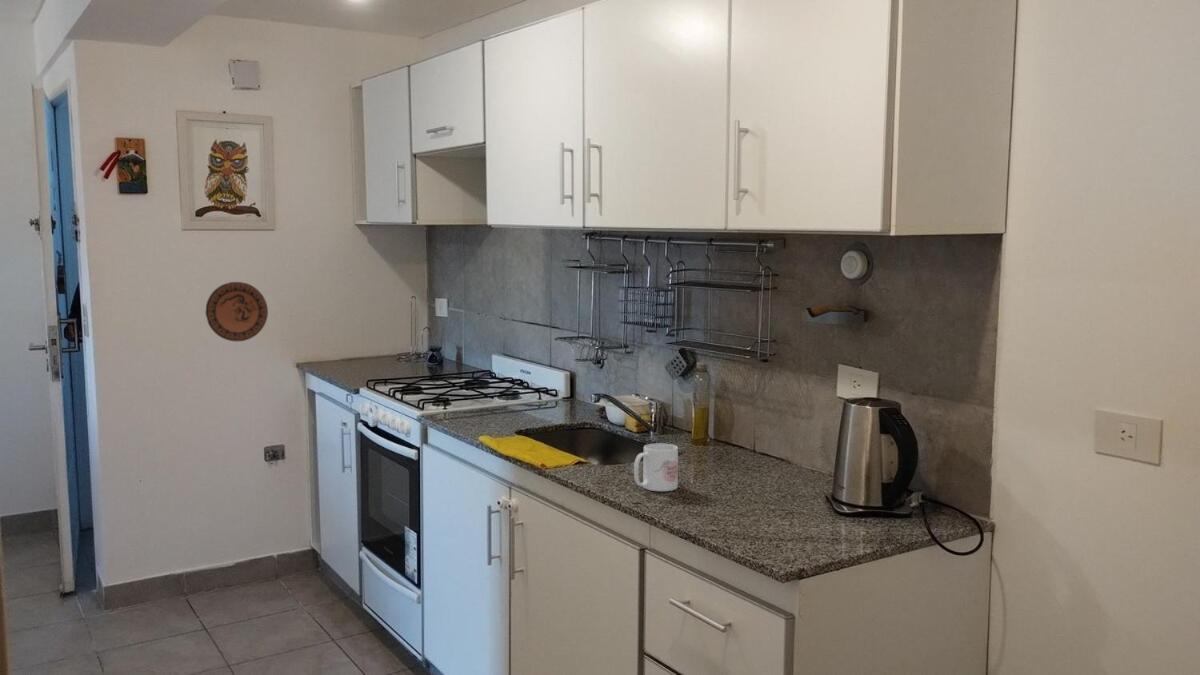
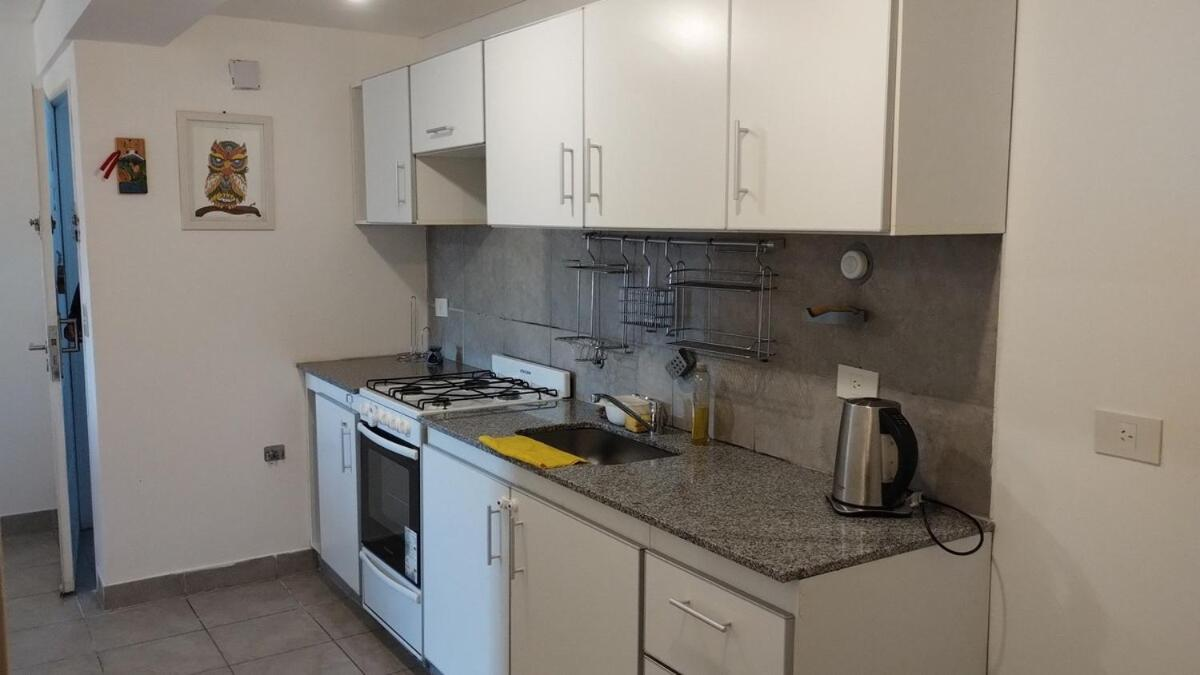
- decorative plate (236, 311)
- mug (654, 467)
